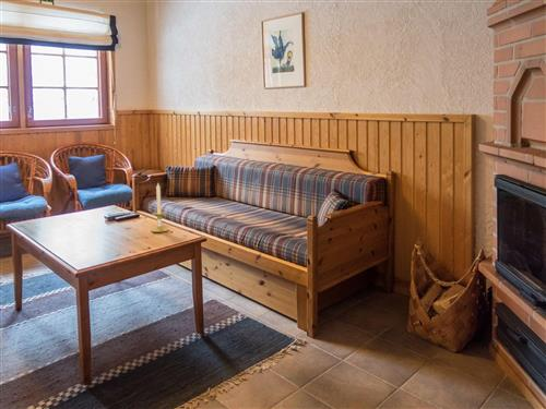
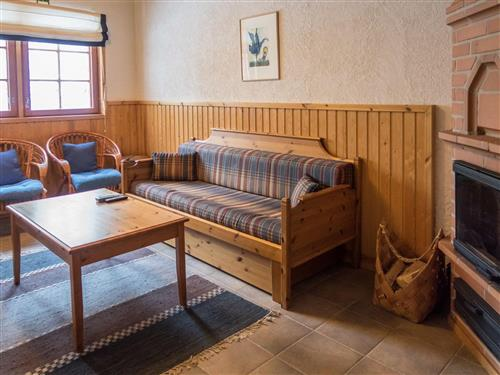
- candle (158, 206)
